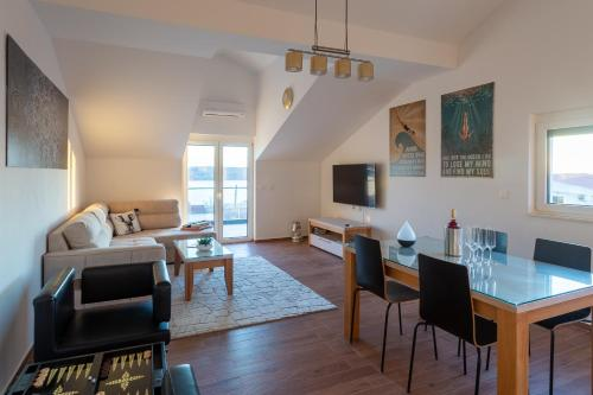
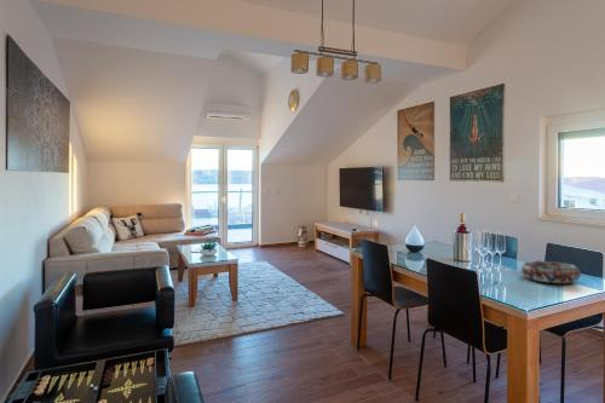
+ decorative bowl (549, 271)
